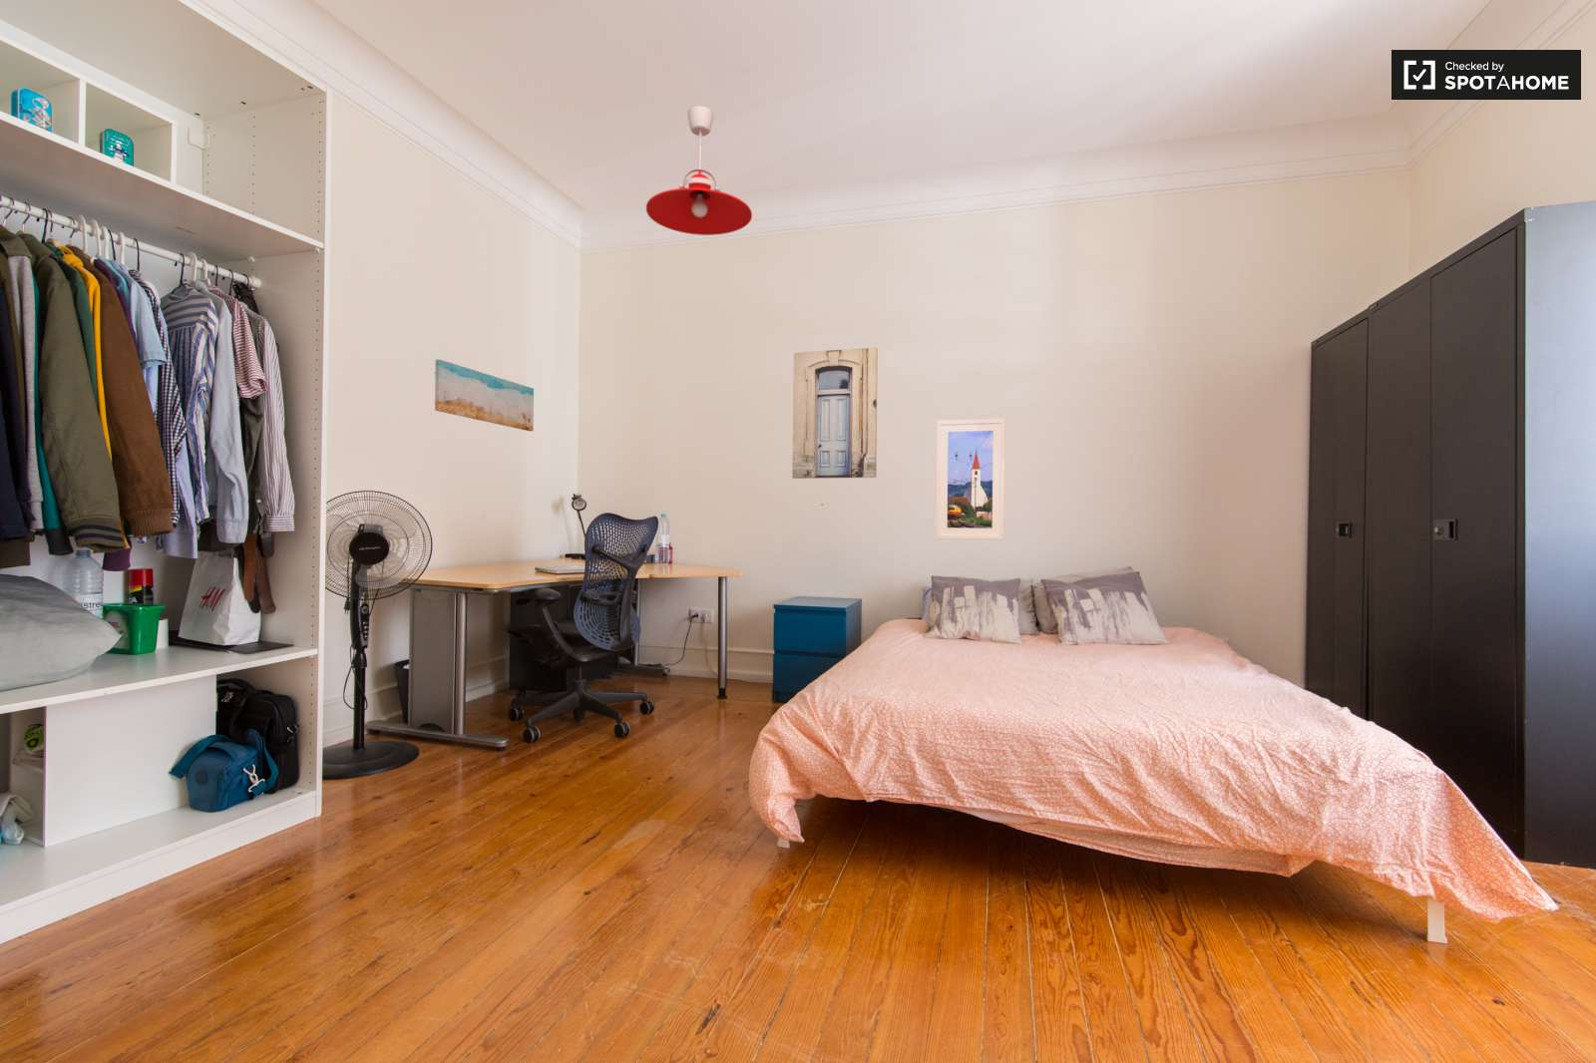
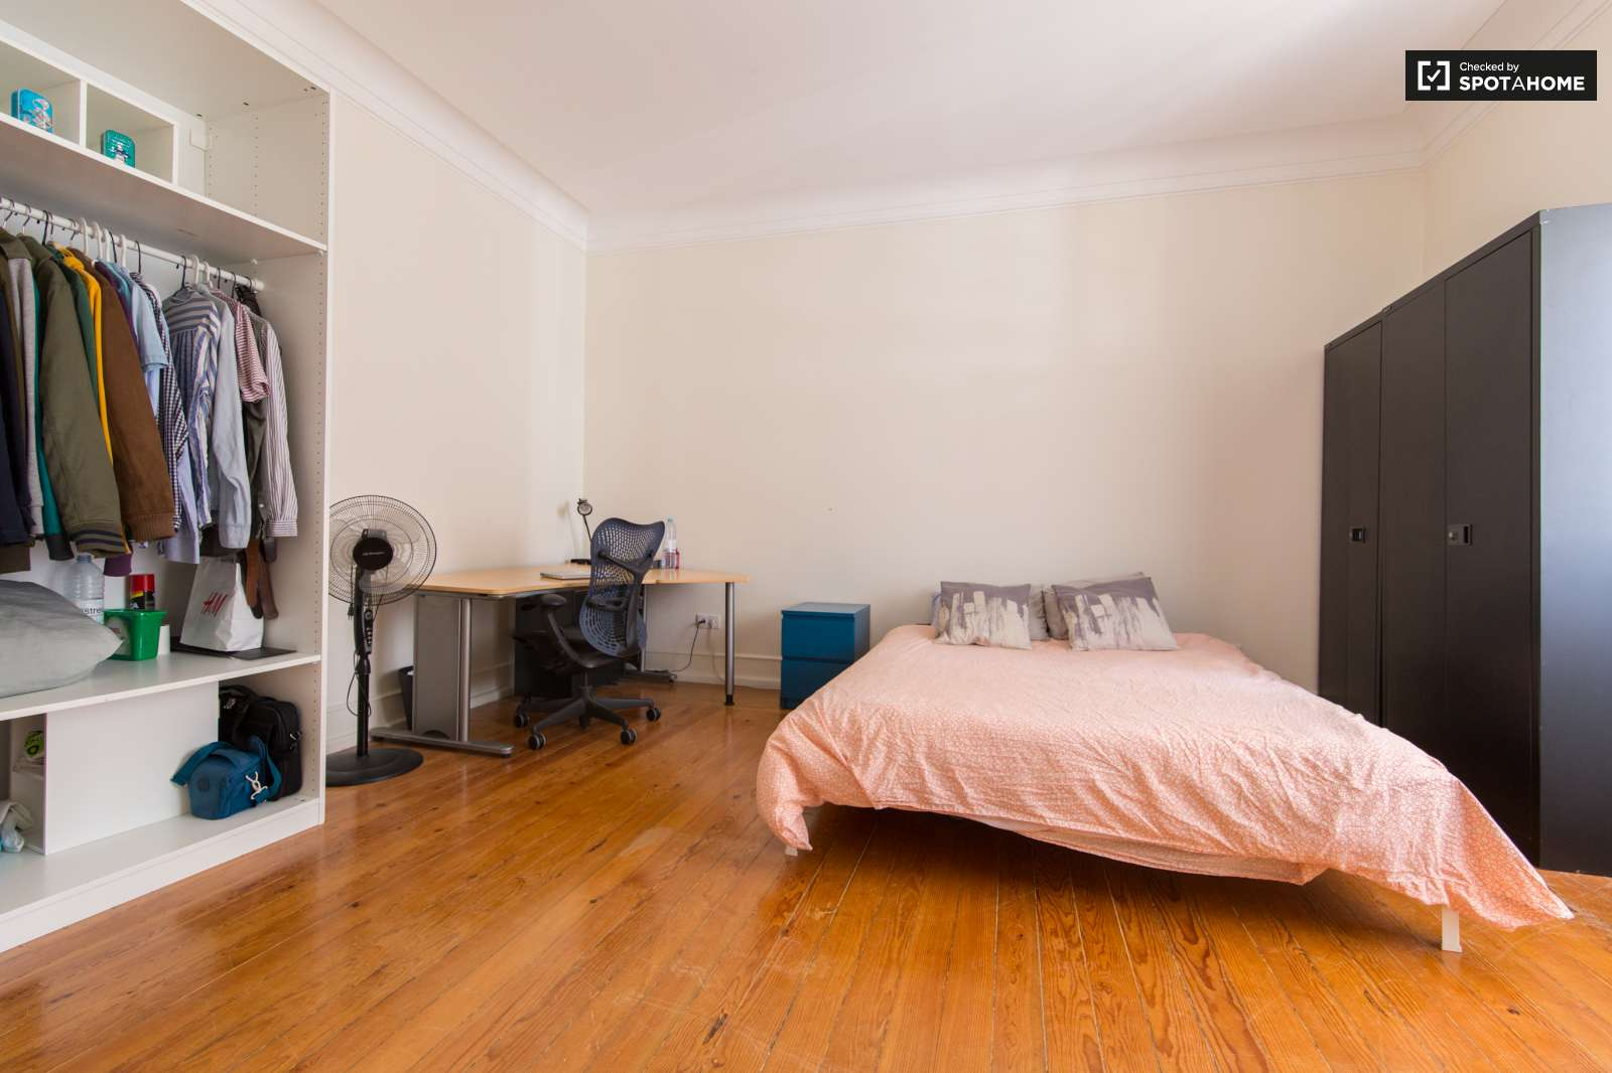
- pendant light (699, 165)
- wall art (834, 414)
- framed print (969, 479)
- wall art (487, 397)
